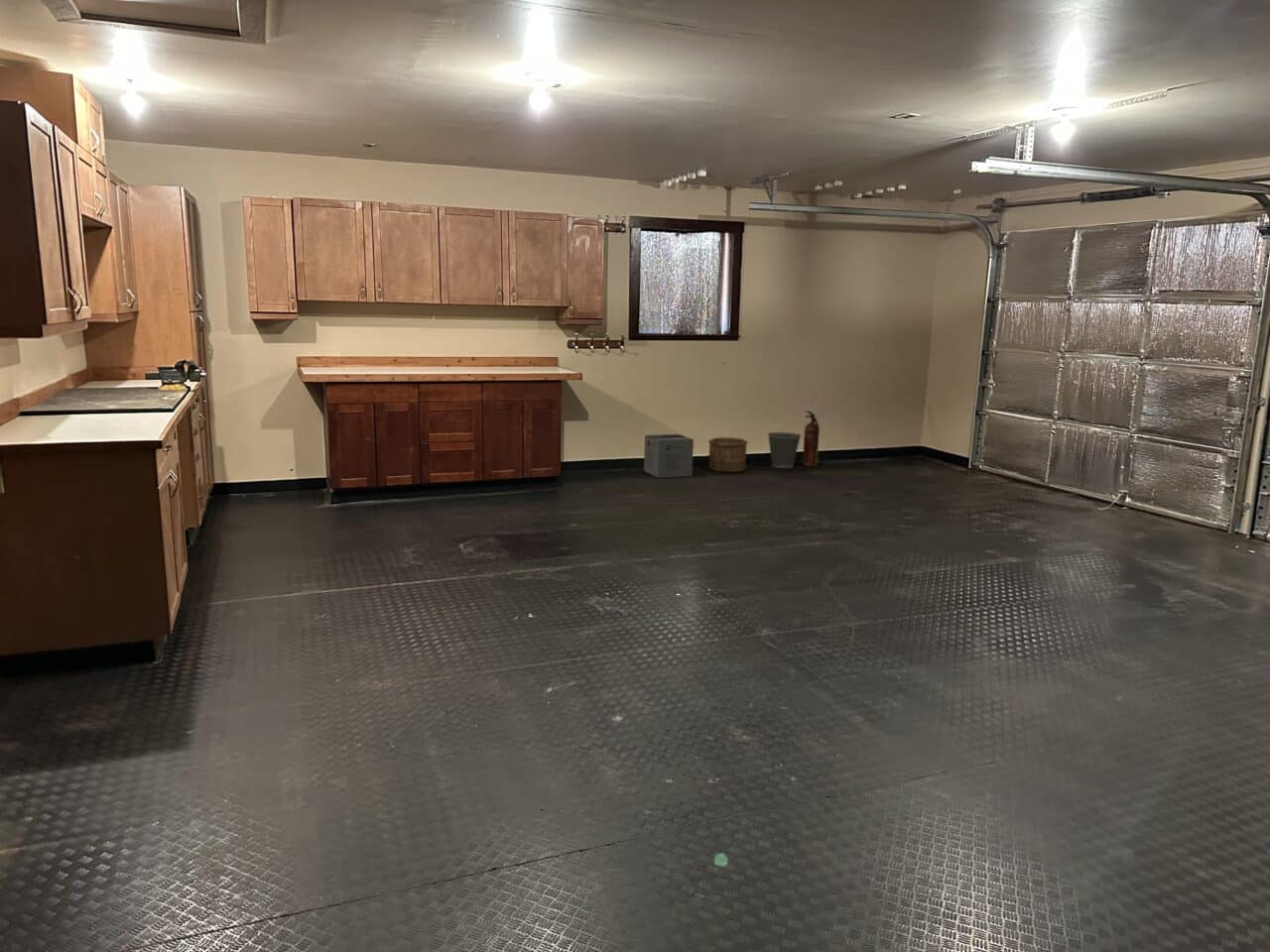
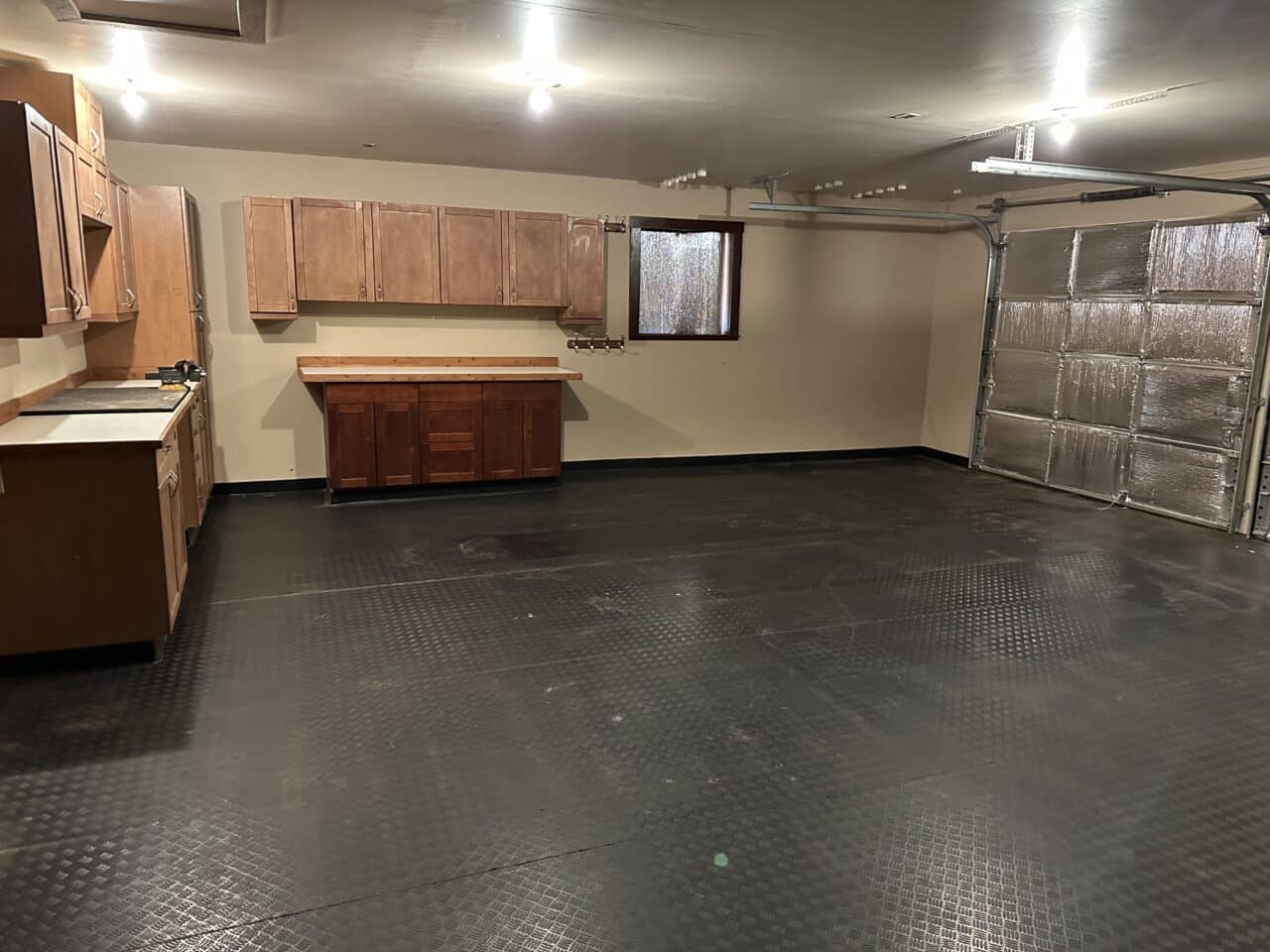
- wooden bucket (727, 454)
- fire extinguisher (811, 438)
- wastebasket (783, 450)
- cardboard box (668, 455)
